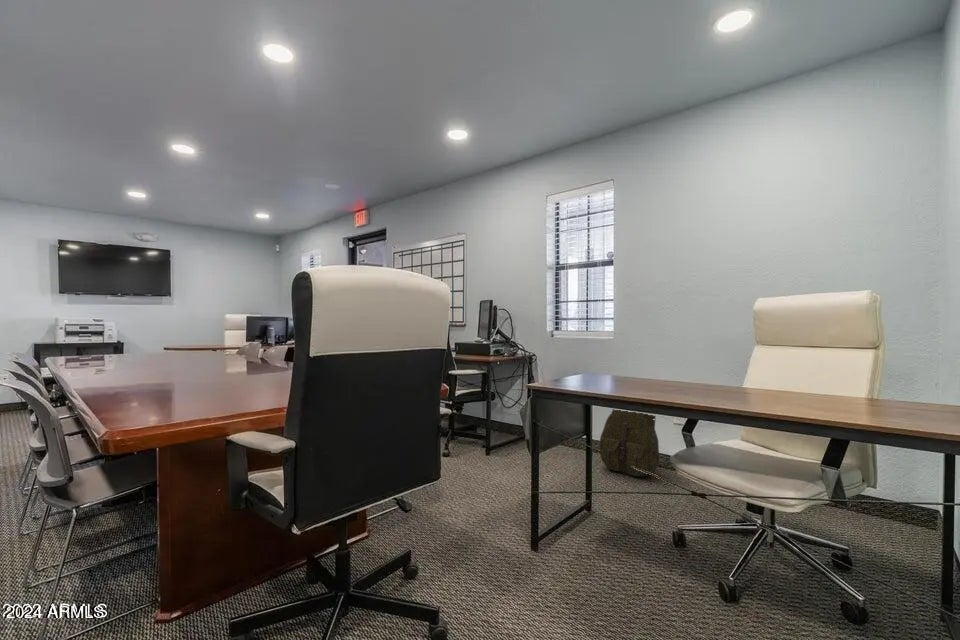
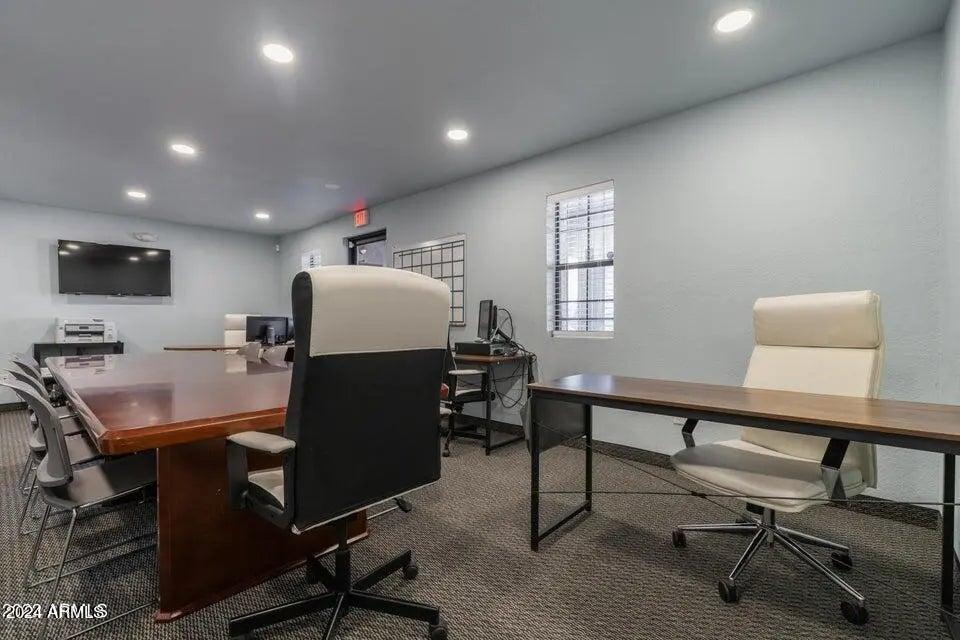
- backpack (632, 435)
